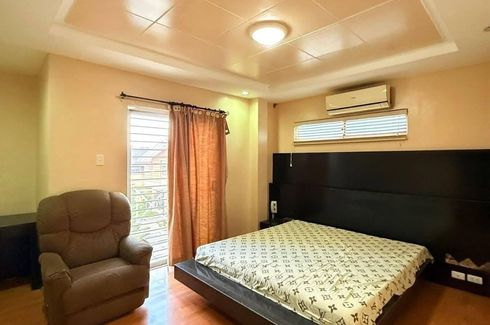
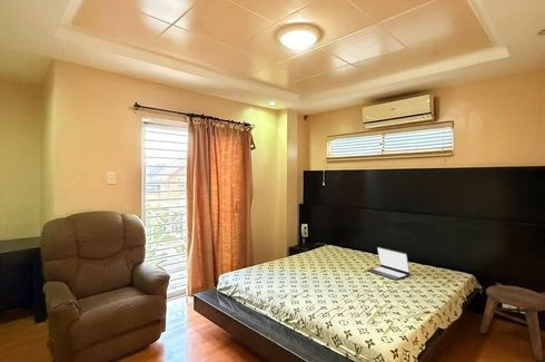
+ stool (514, 316)
+ laptop (387, 262)
